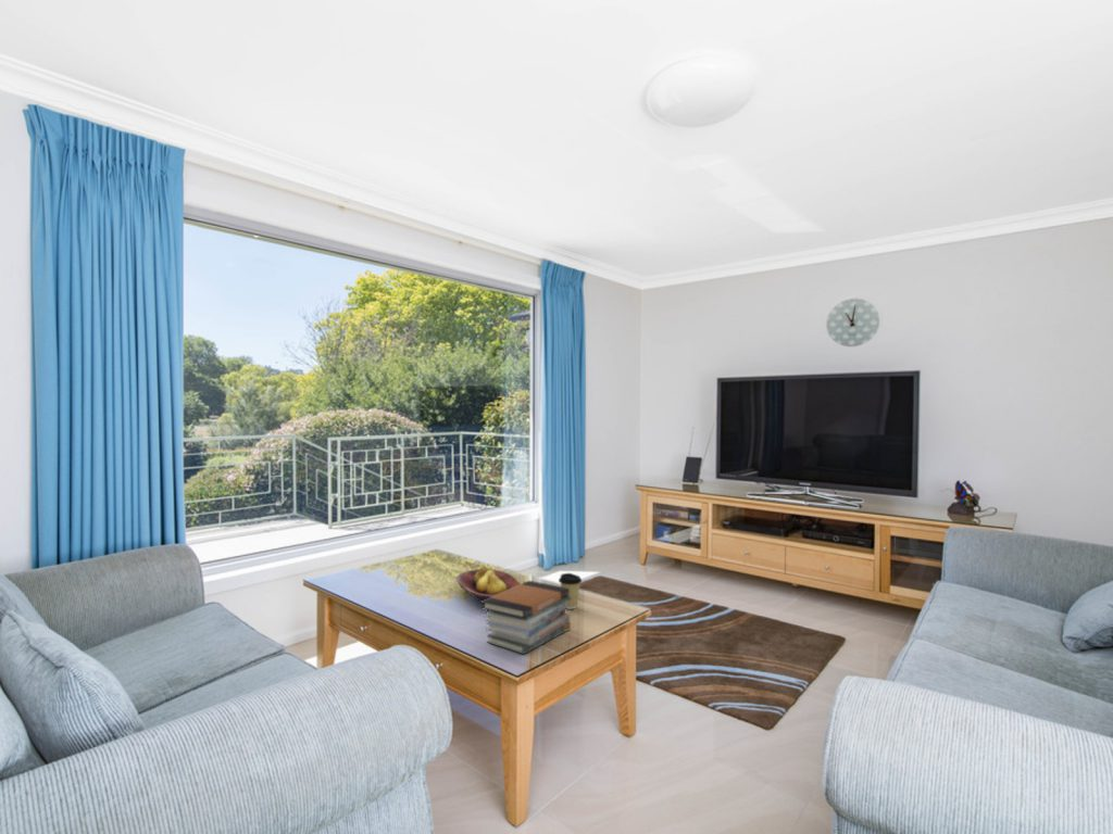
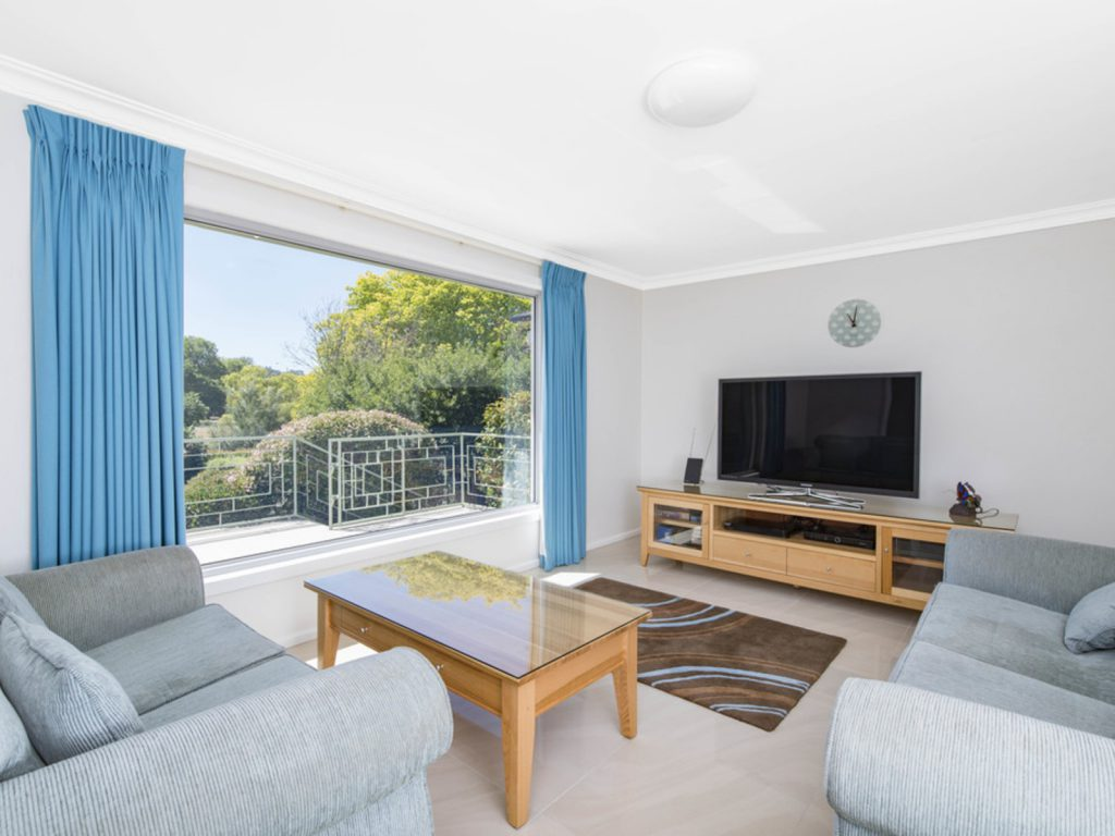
- coffee cup (570, 591)
- book stack (527, 615)
- fruit bowl (489, 583)
